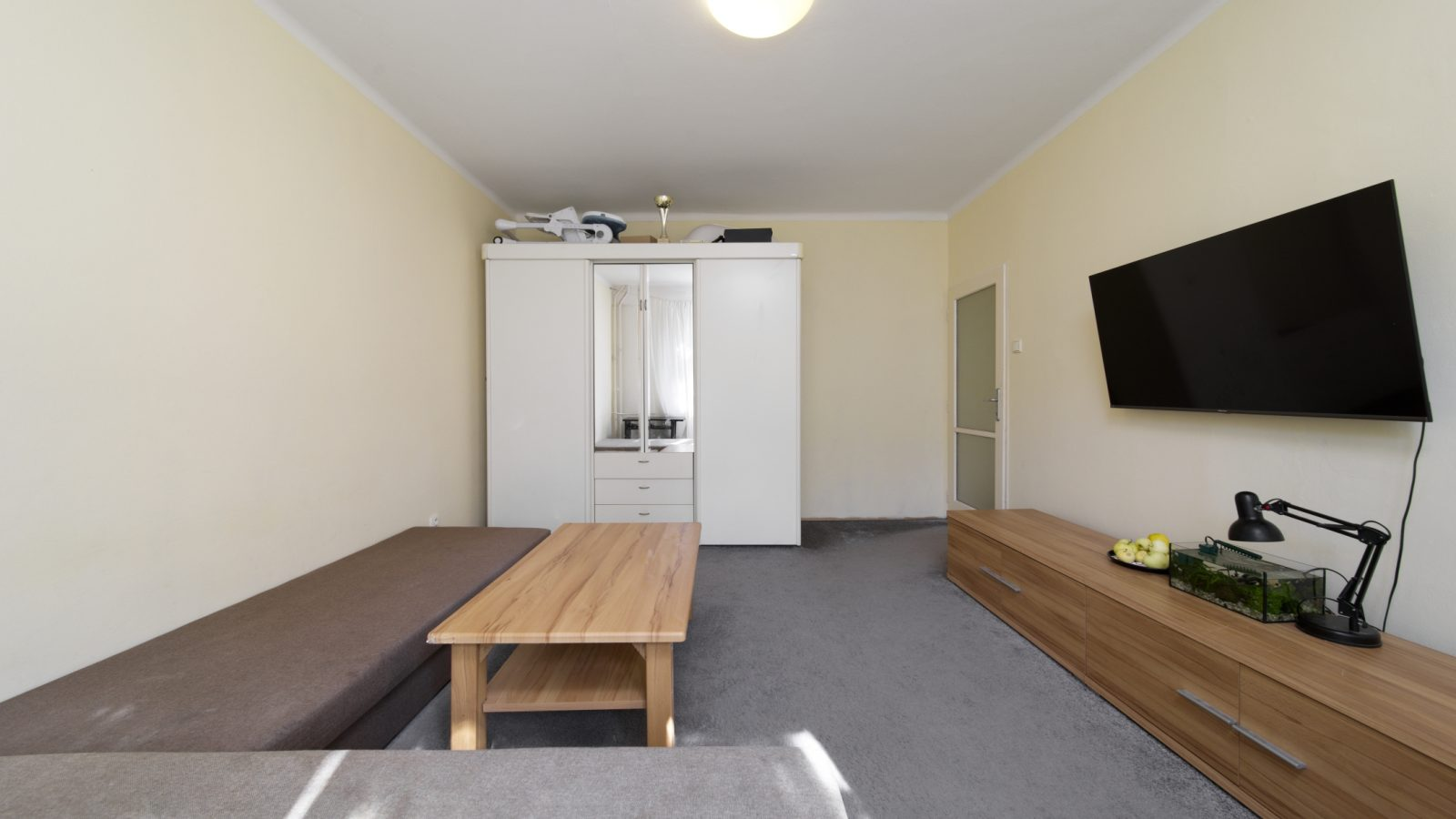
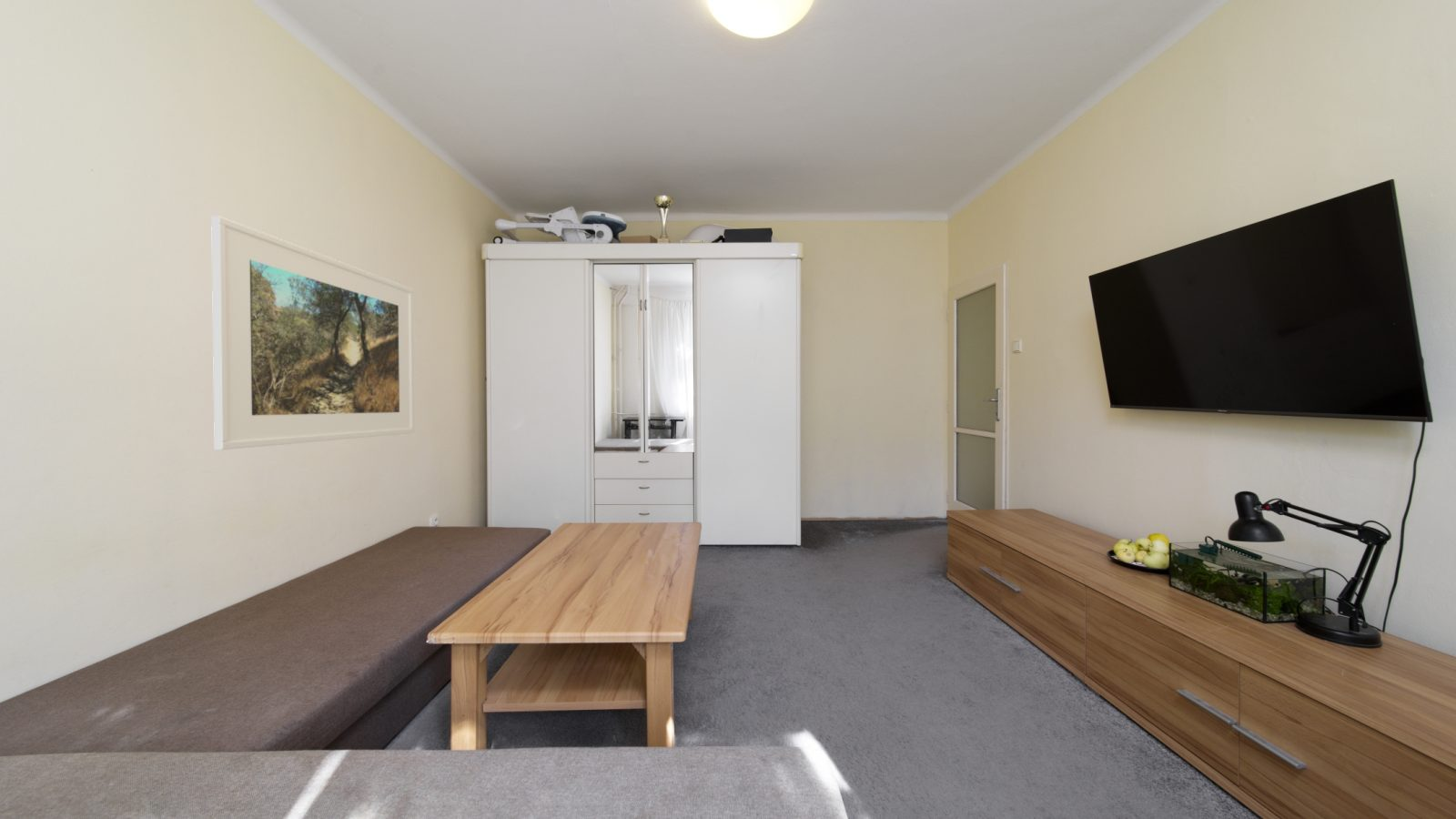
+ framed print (337, 349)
